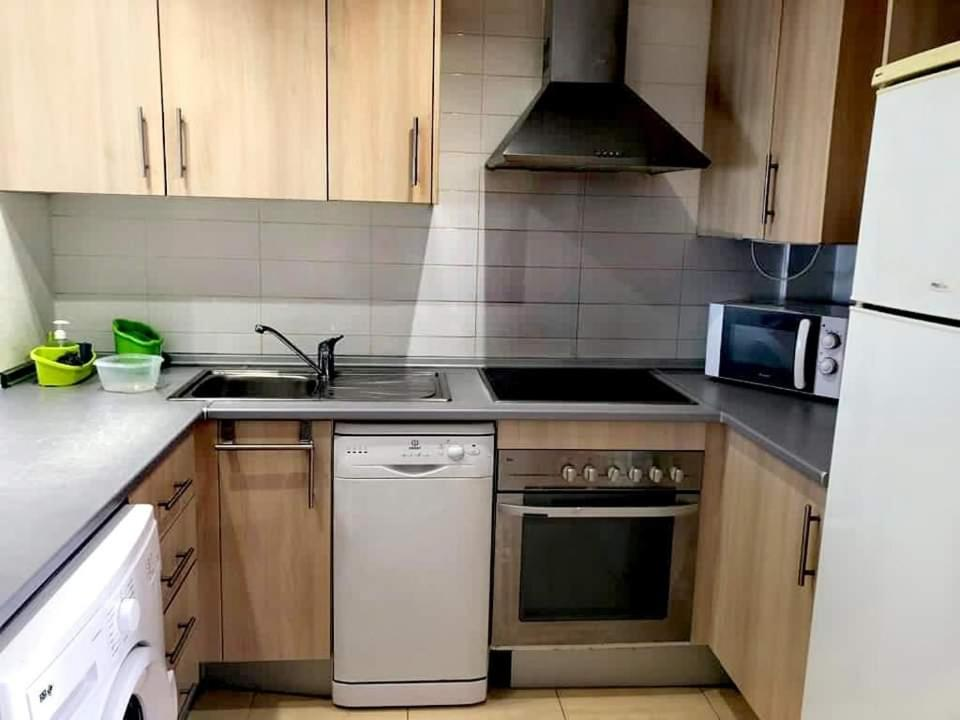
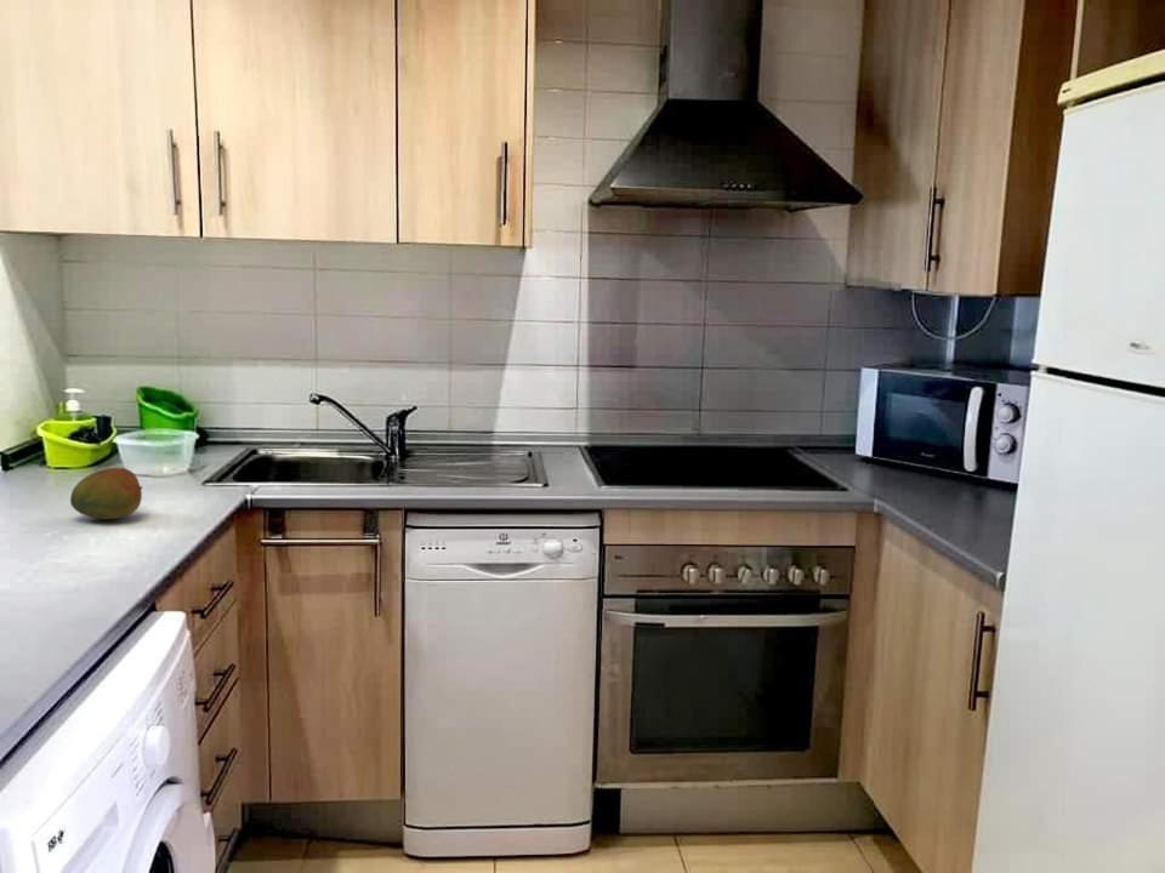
+ fruit (106, 493)
